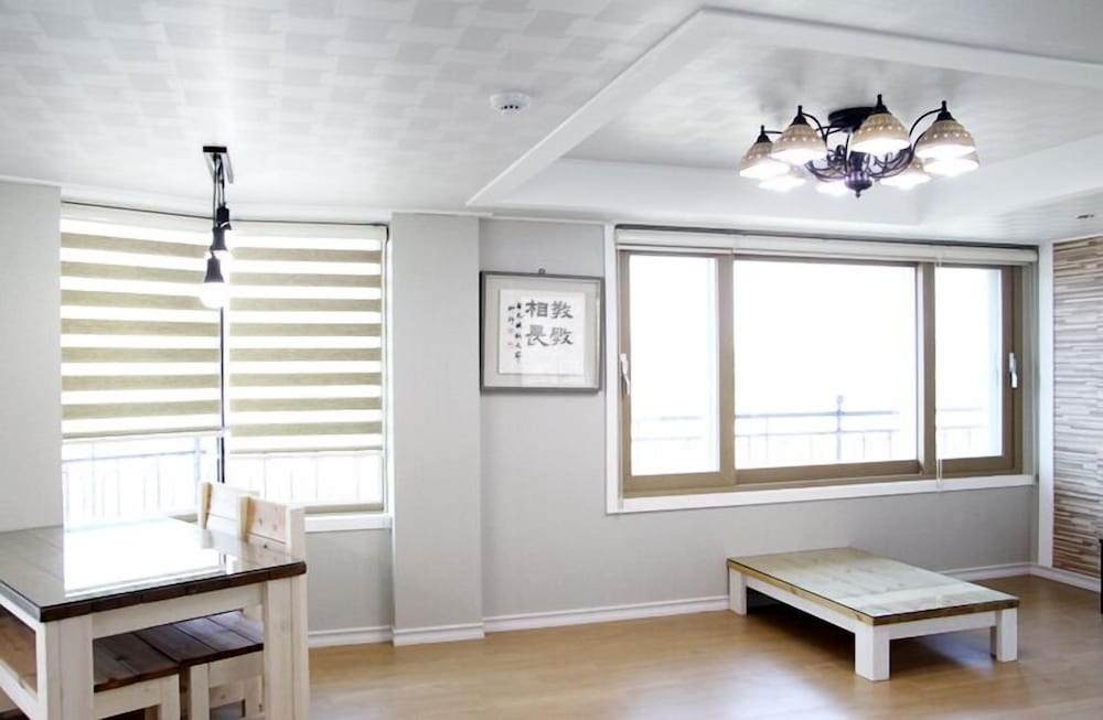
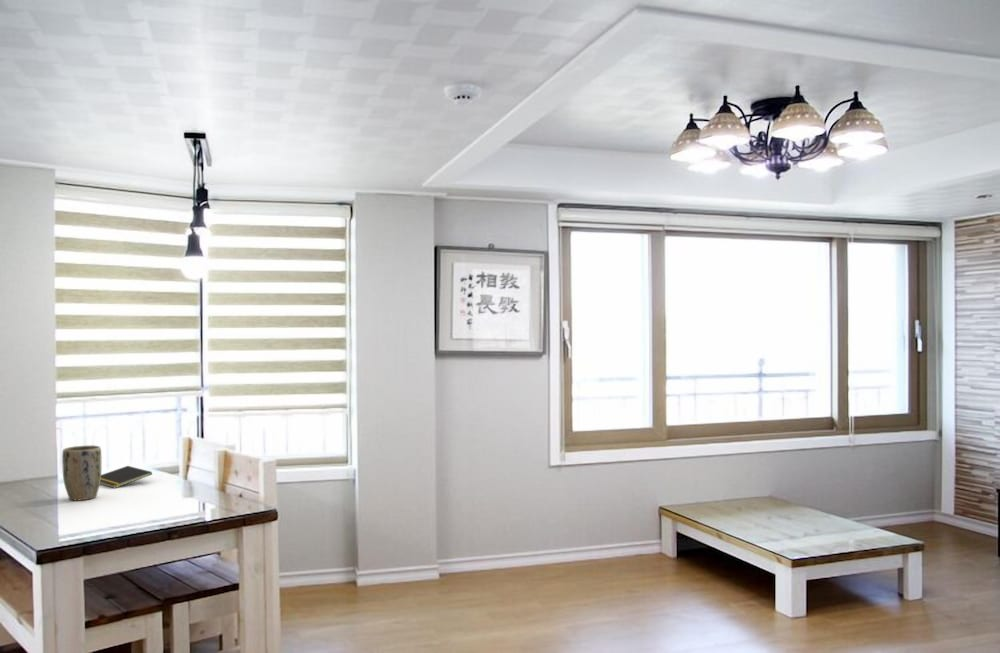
+ notepad (121, 476)
+ plant pot (82, 472)
